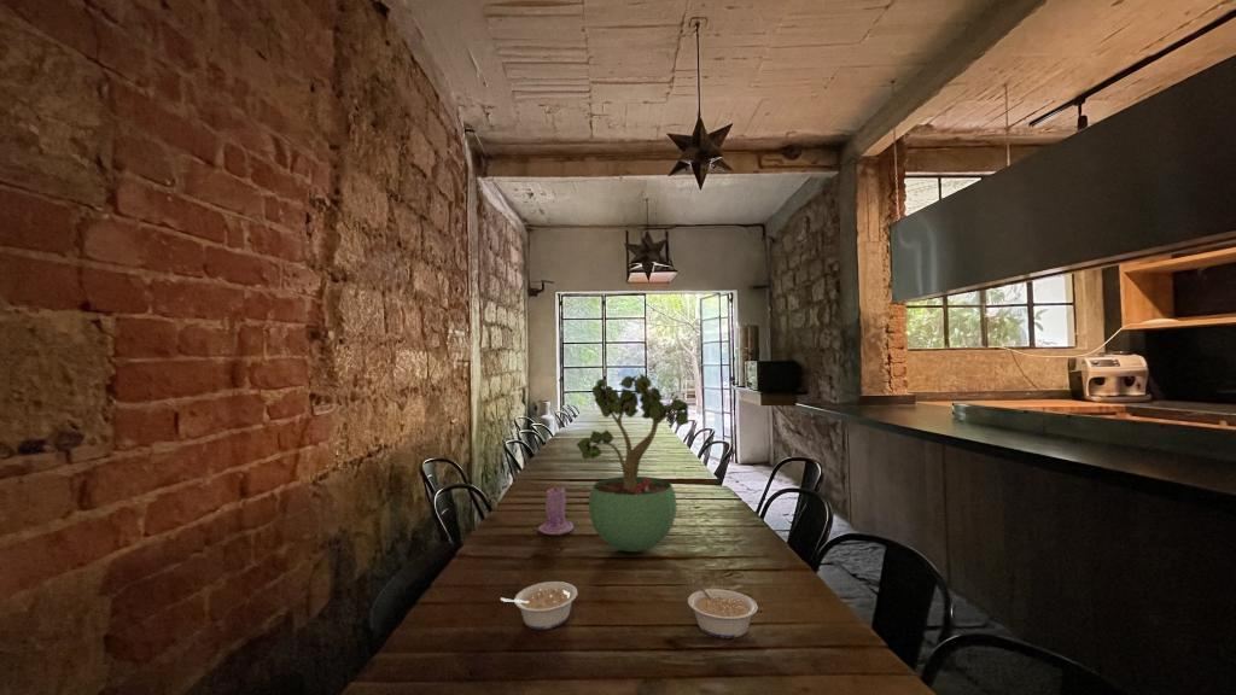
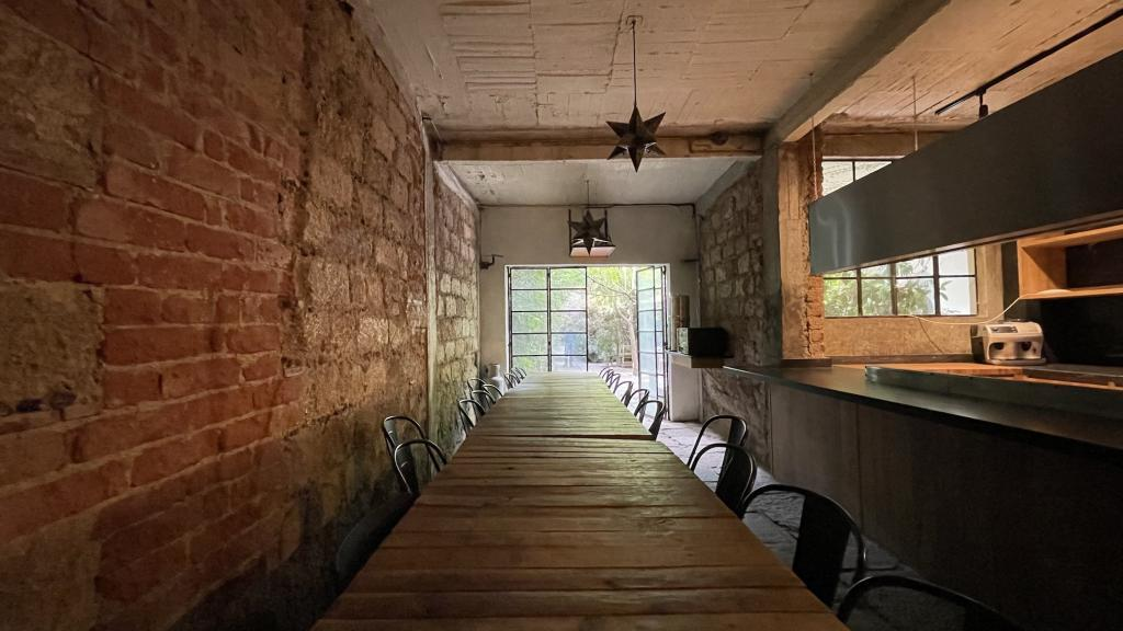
- candle (556, 506)
- legume (719, 612)
- potted plant (636, 461)
- legume (544, 605)
